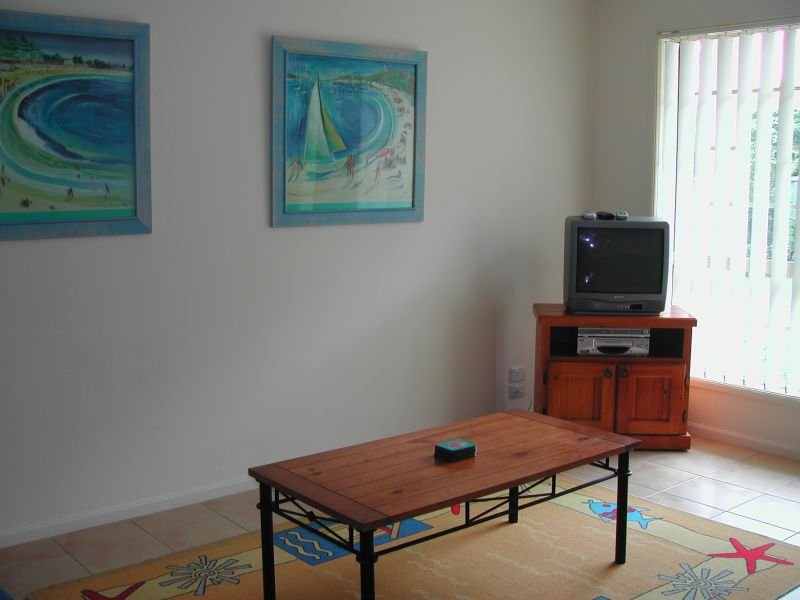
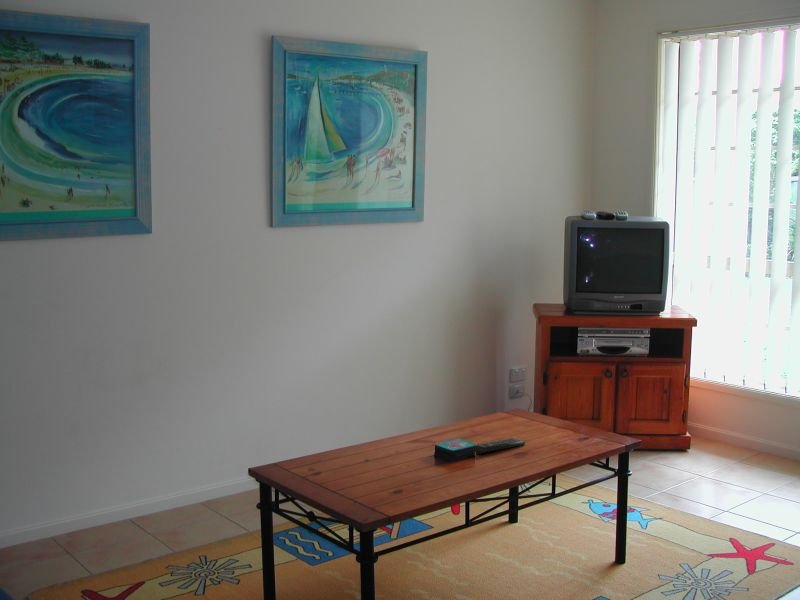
+ remote control (499, 445)
